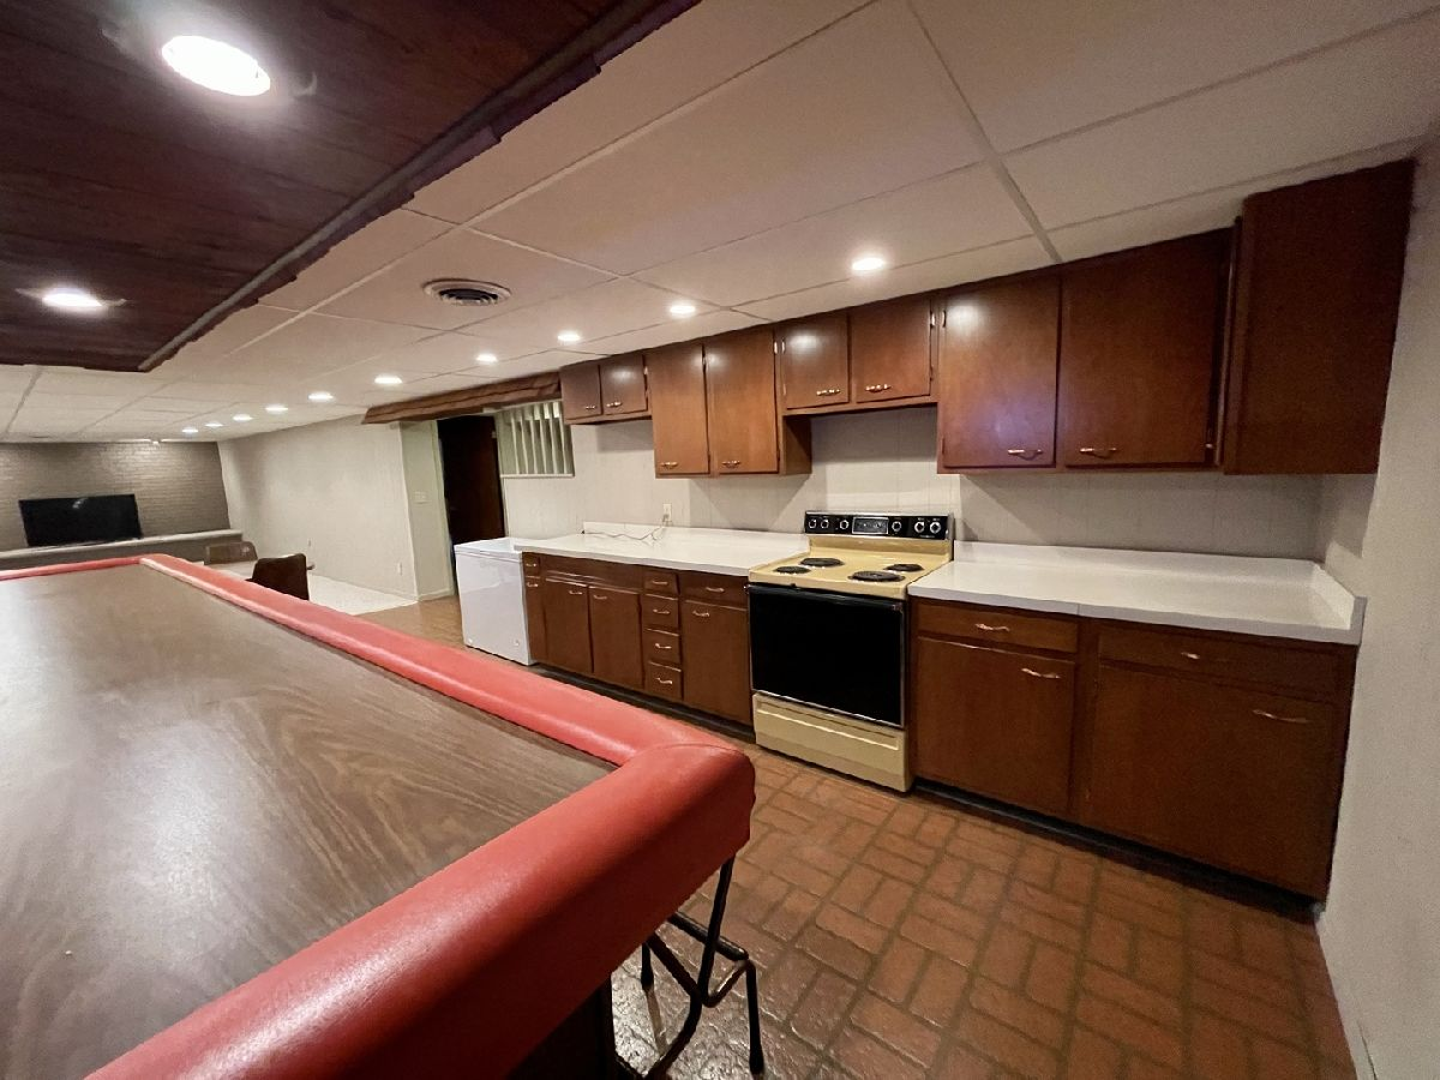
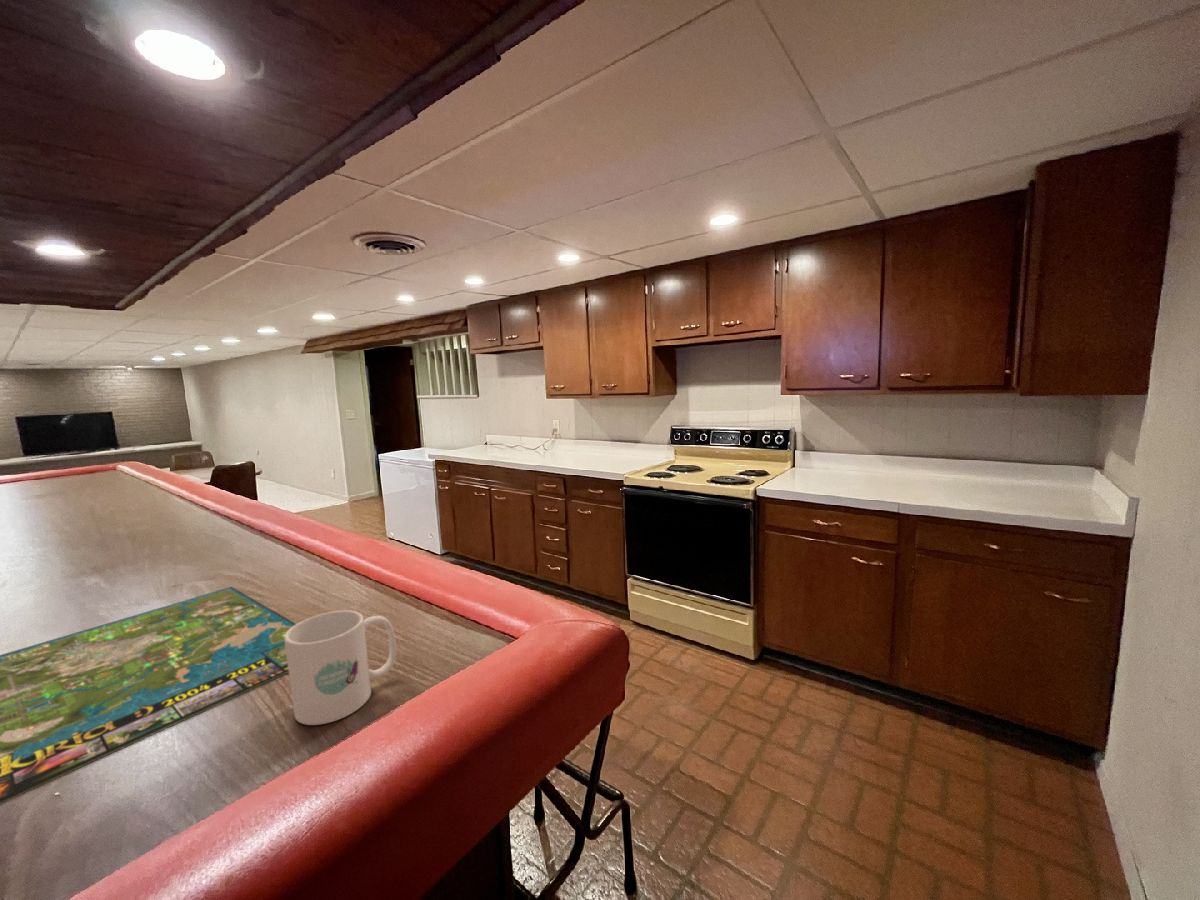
+ mug (346, 658)
+ board game (148, 659)
